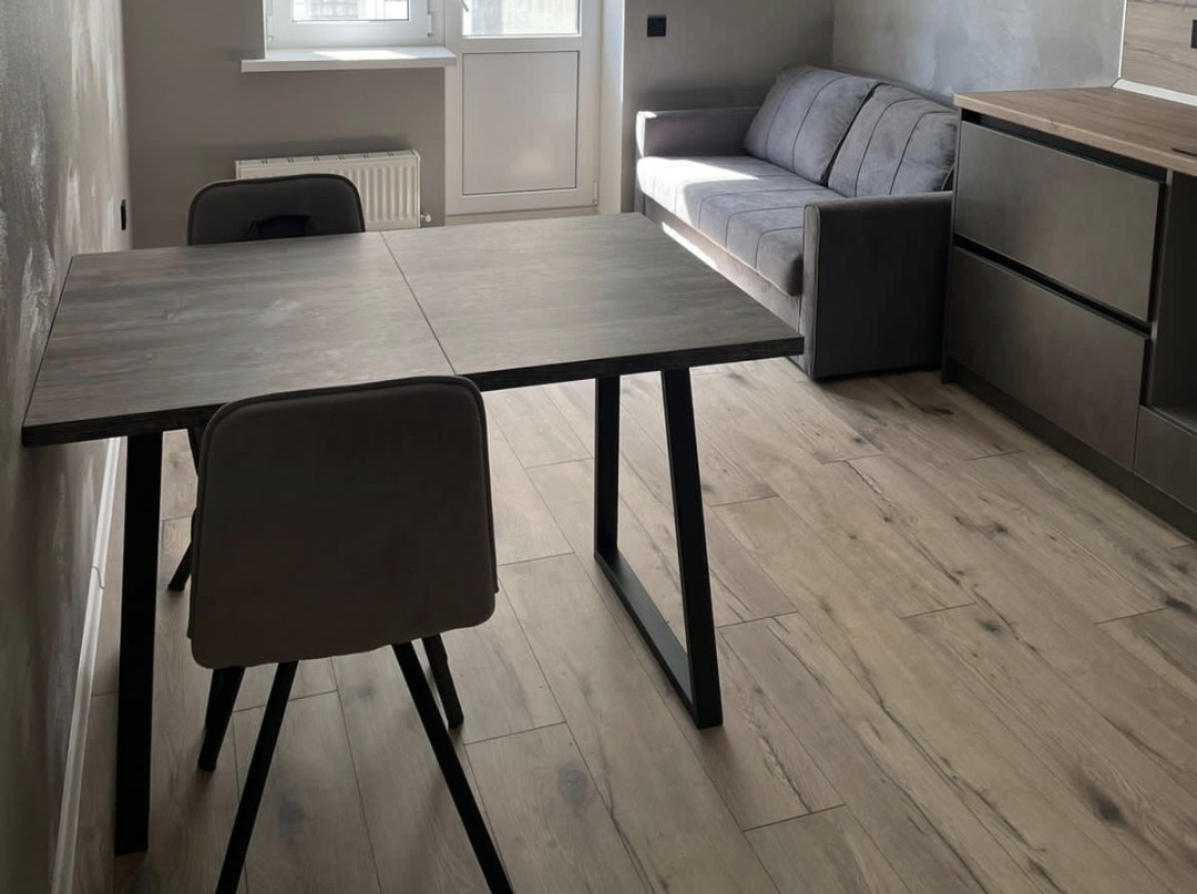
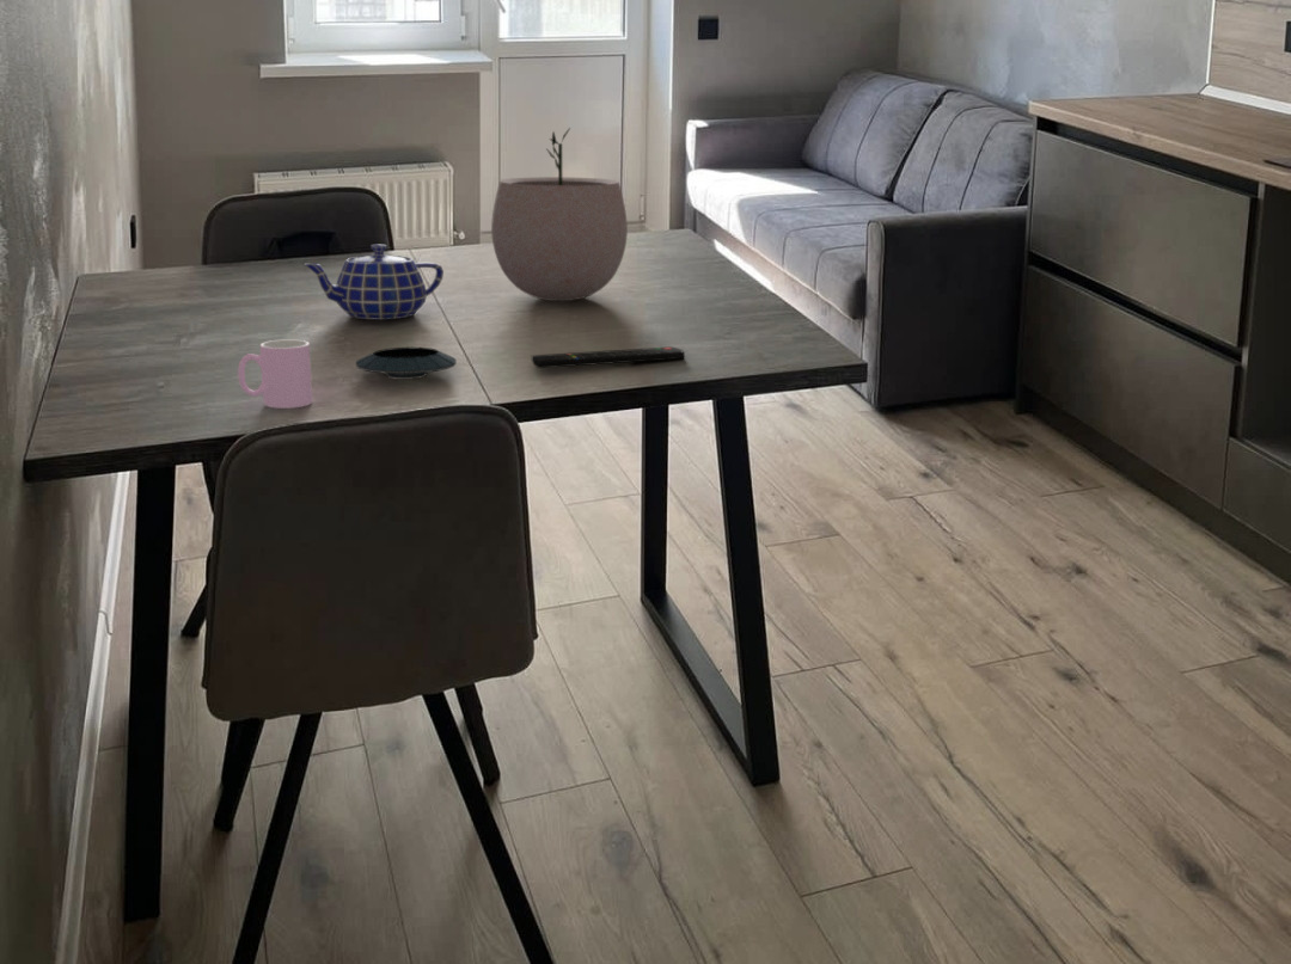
+ saucer (405, 358)
+ teapot (375, 281)
+ remote control (610, 357)
+ cup (274, 374)
+ plant pot (559, 214)
